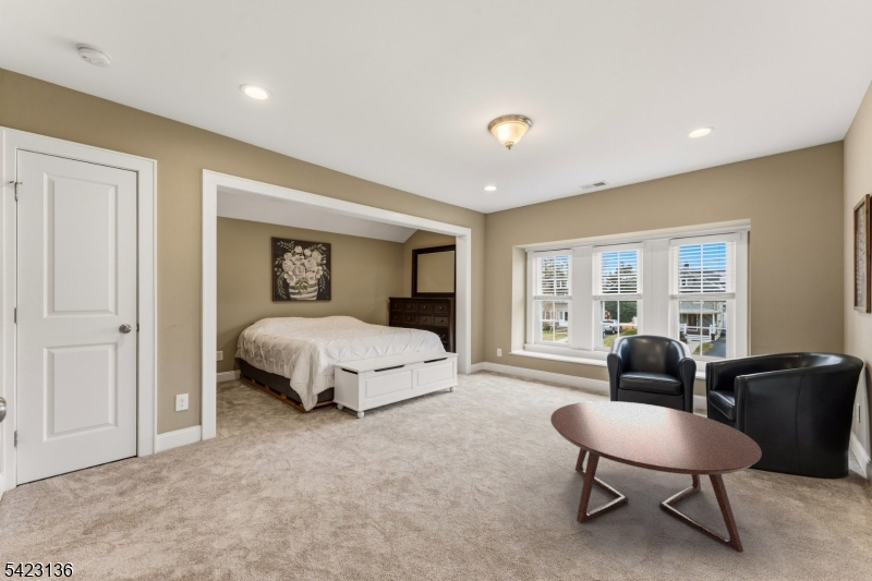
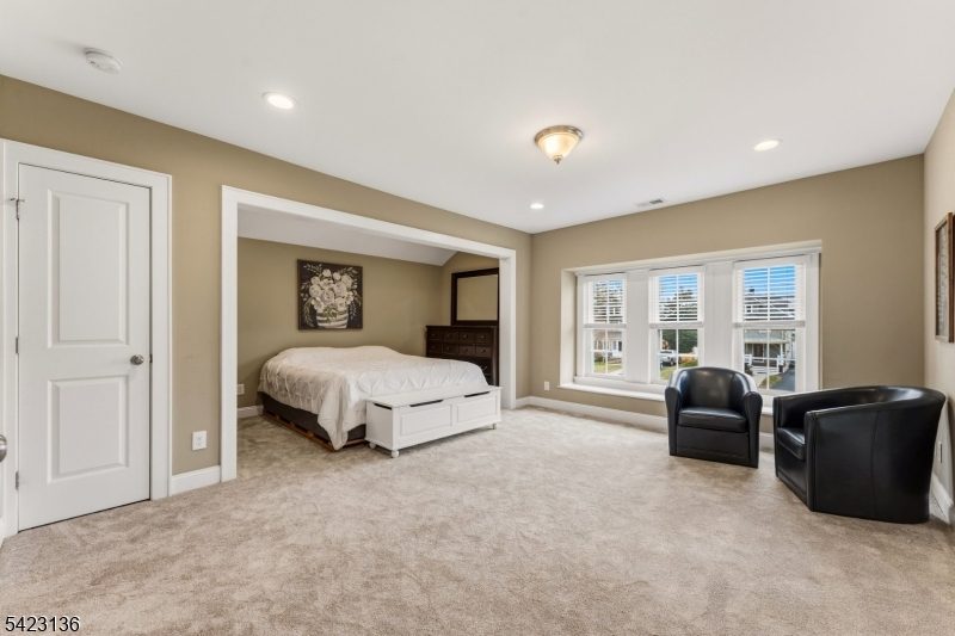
- coffee table (643, 465)
